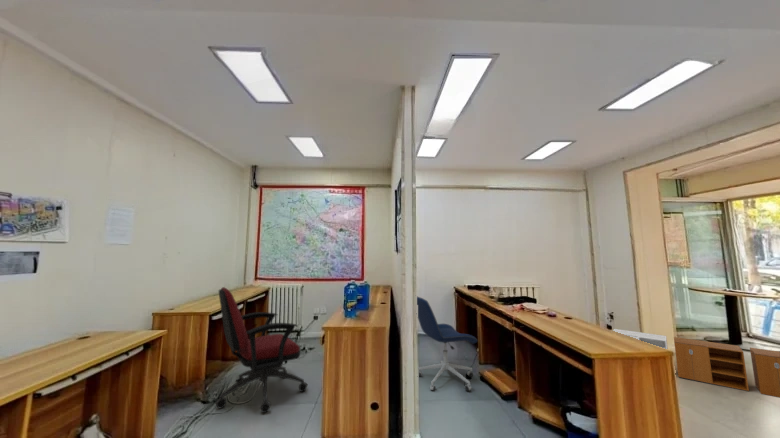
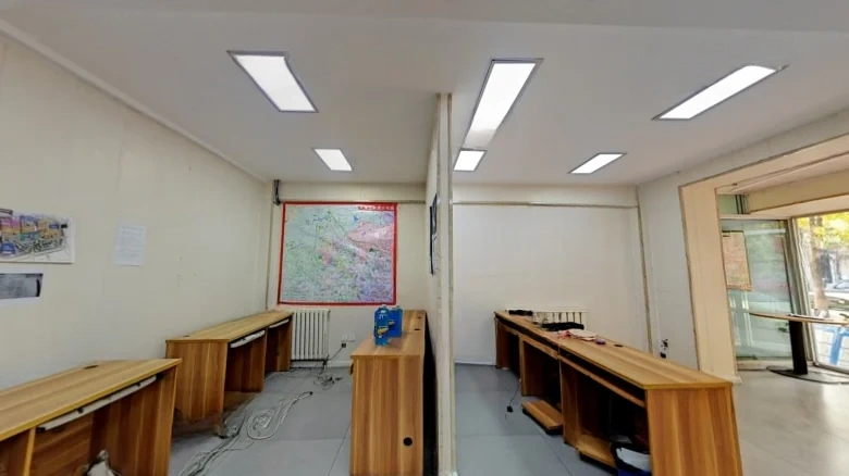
- office chair (262, 338)
- office chair (444, 336)
- storage cabinet (708, 362)
